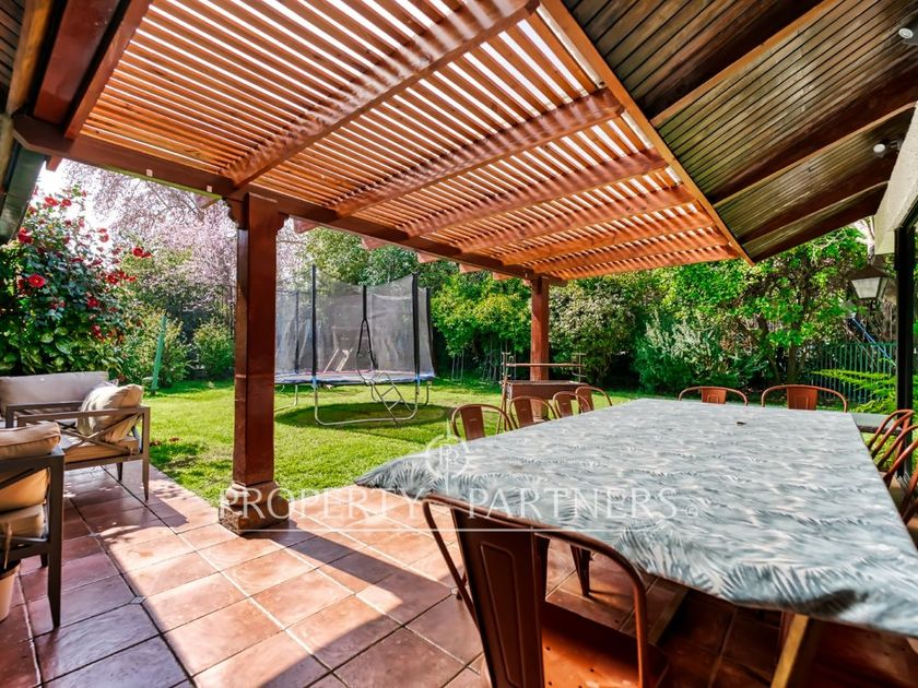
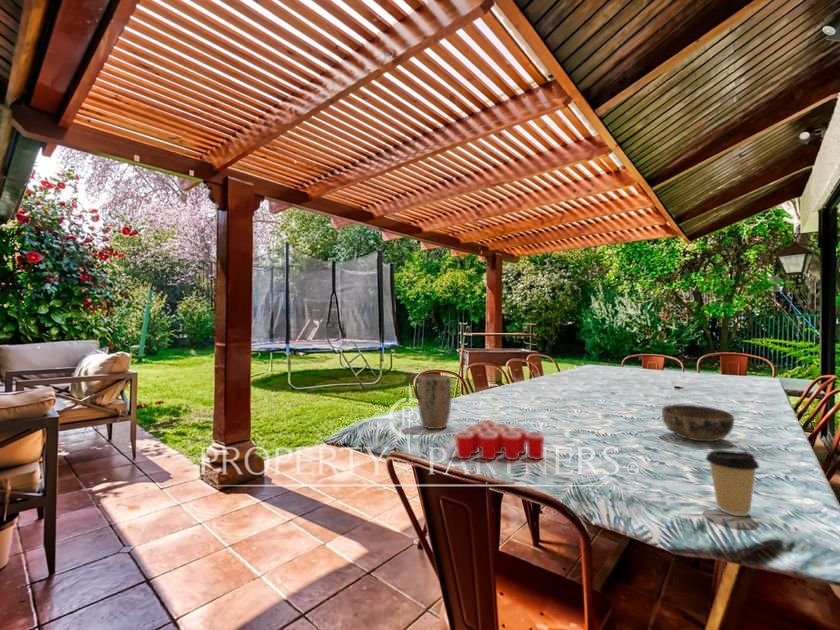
+ cup (504, 441)
+ bowl (697, 423)
+ coffee cup (732, 481)
+ plant pot (434, 401)
